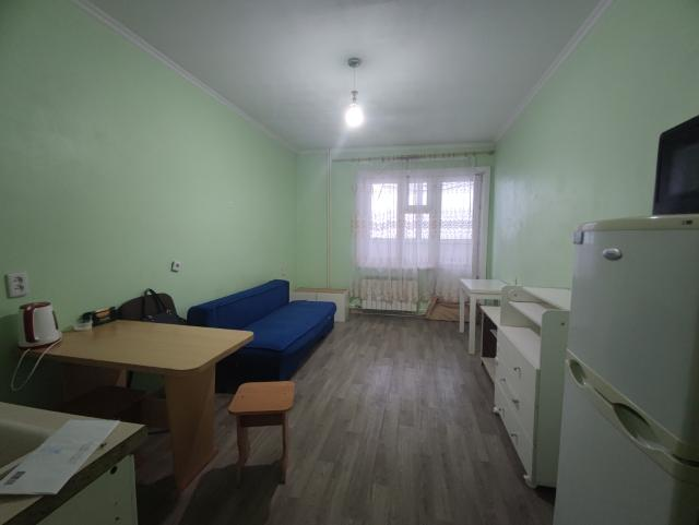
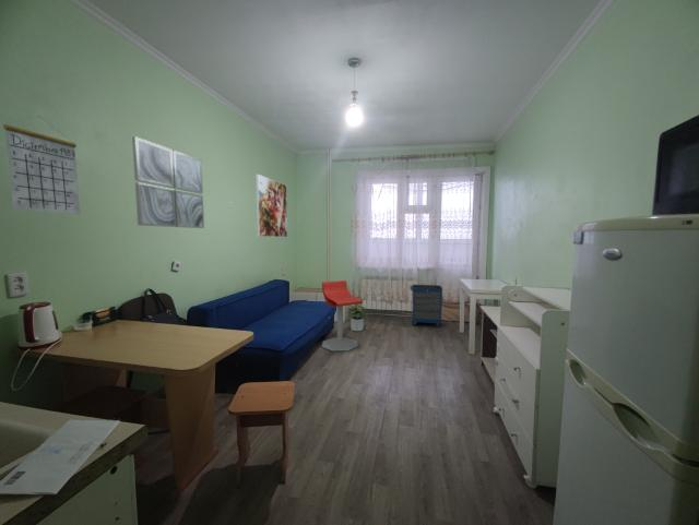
+ wall art (174, 188)
+ stool (341, 314)
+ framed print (273, 208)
+ calendar (45, 164)
+ cabinet (425, 305)
+ potted plant (357, 318)
